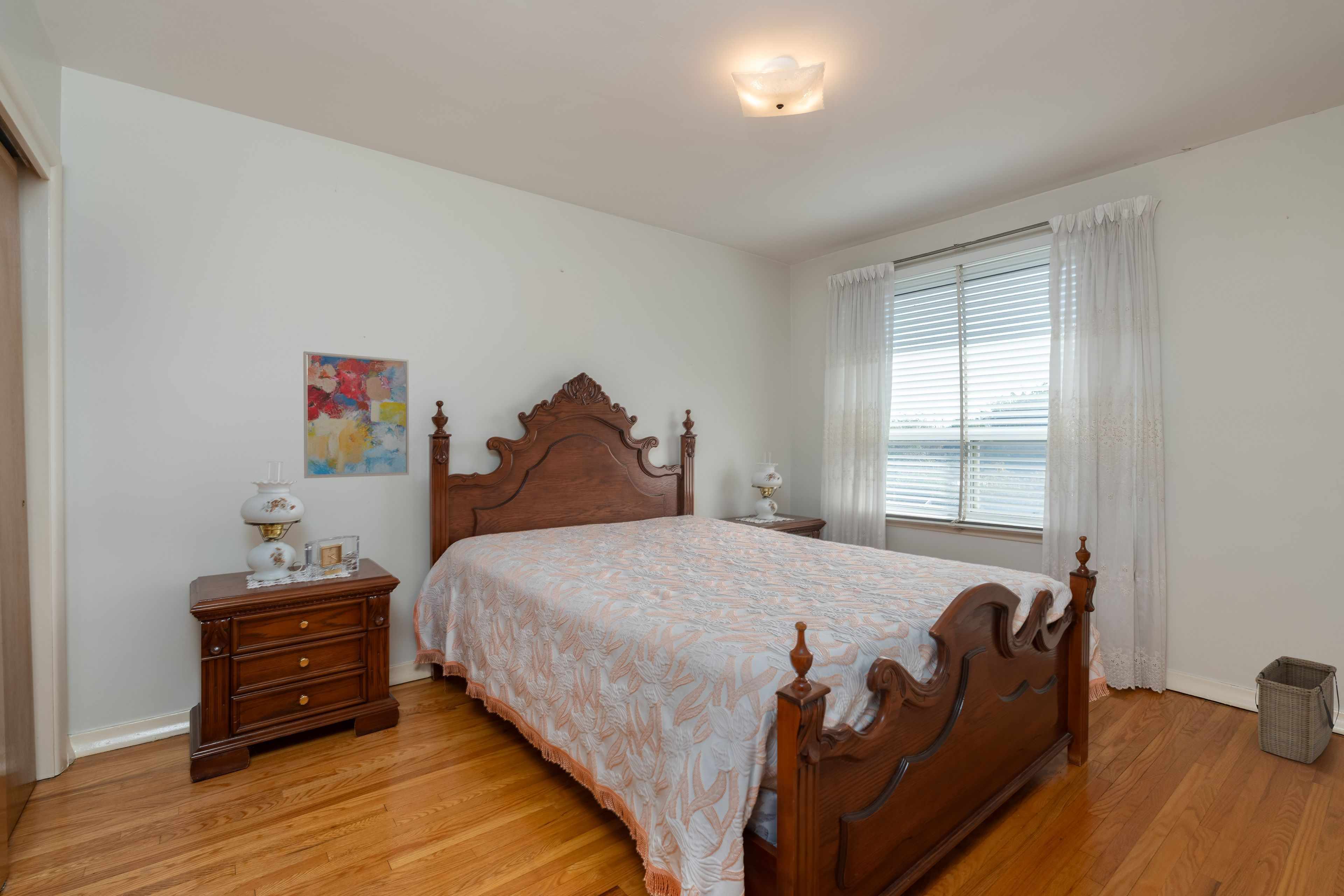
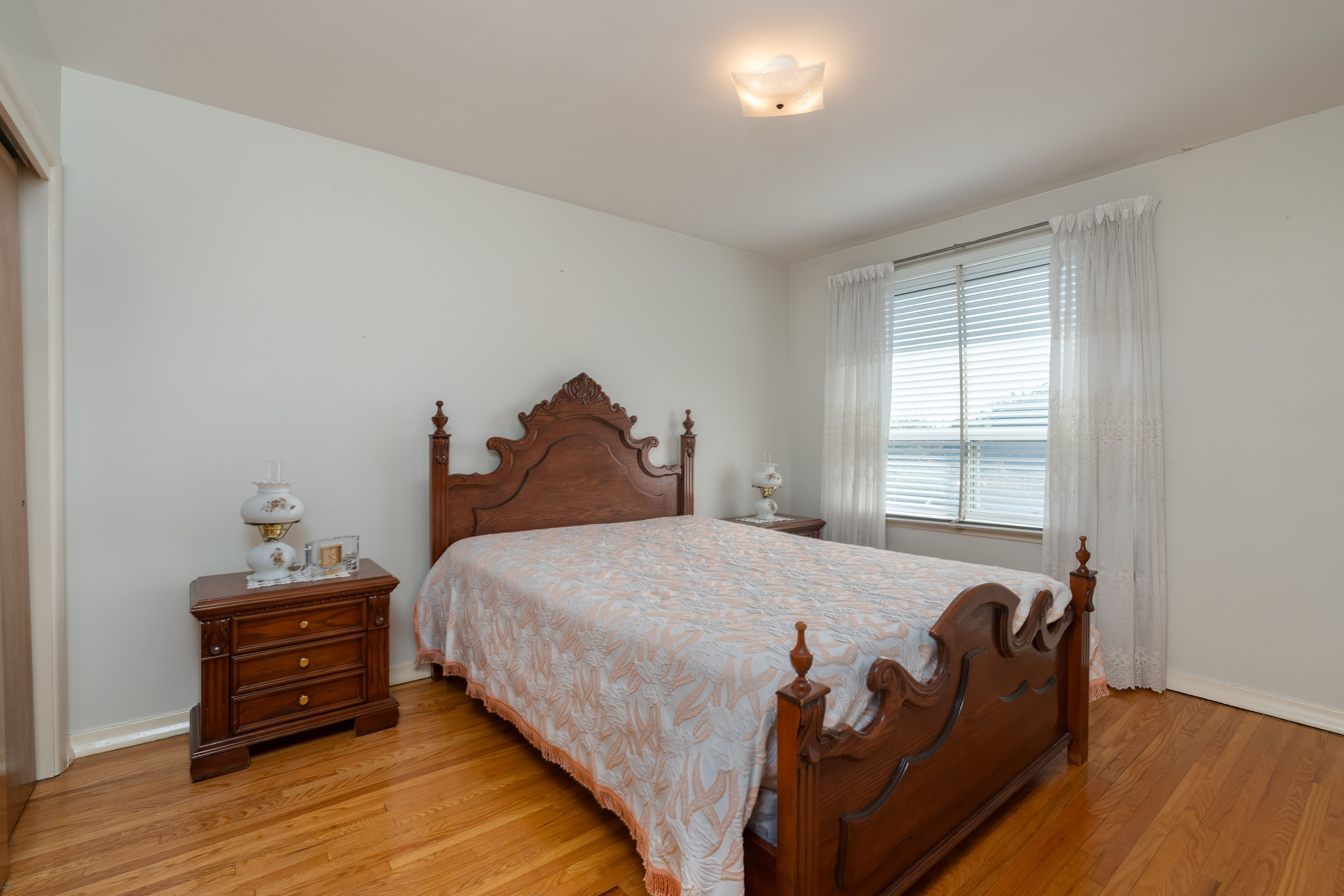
- basket (1296, 707)
- wall art (358, 416)
